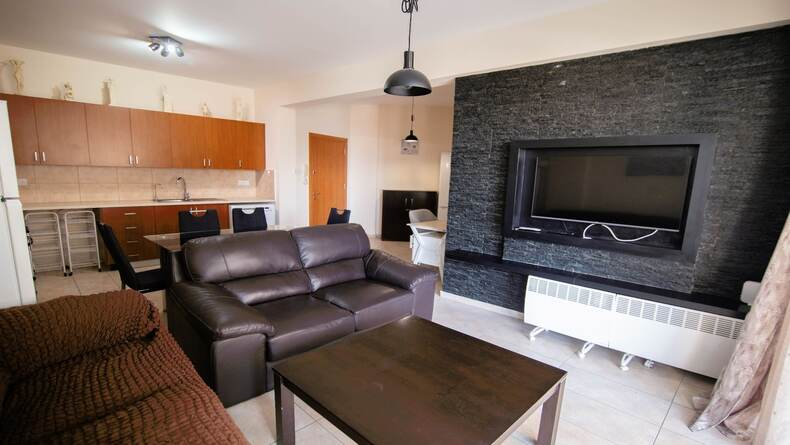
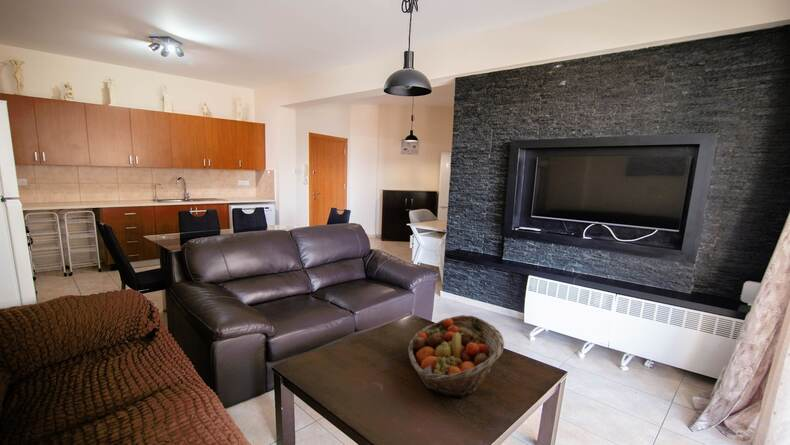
+ fruit basket (453, 351)
